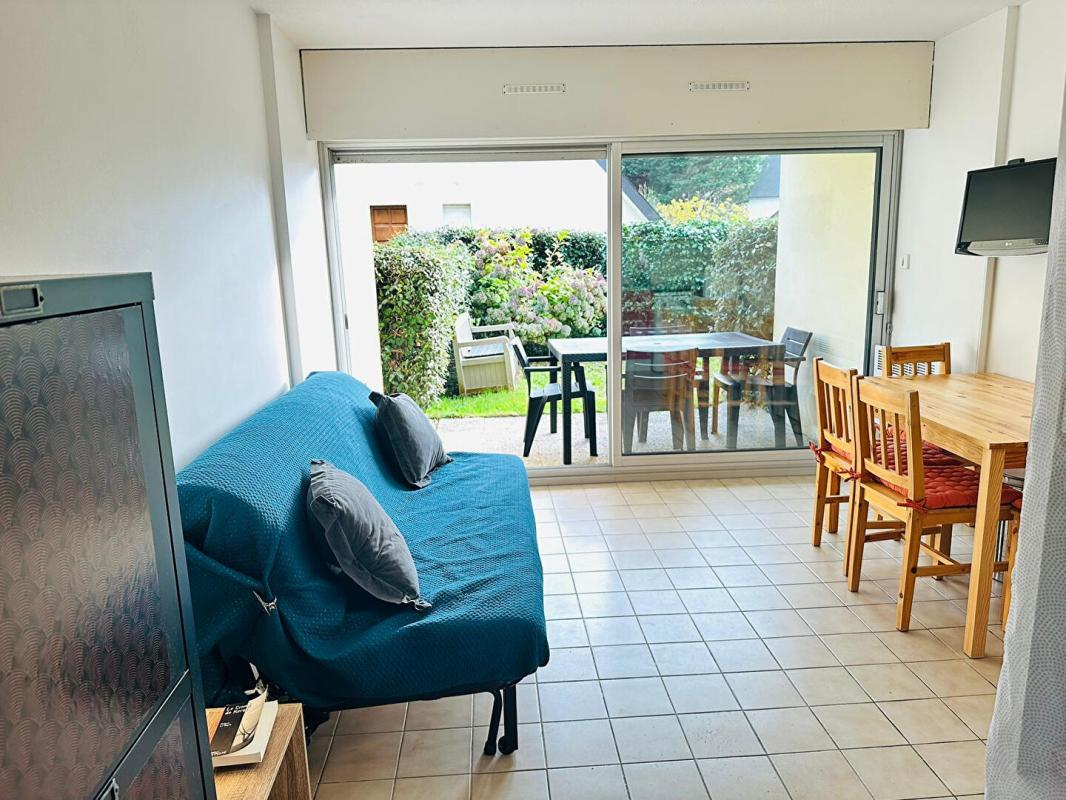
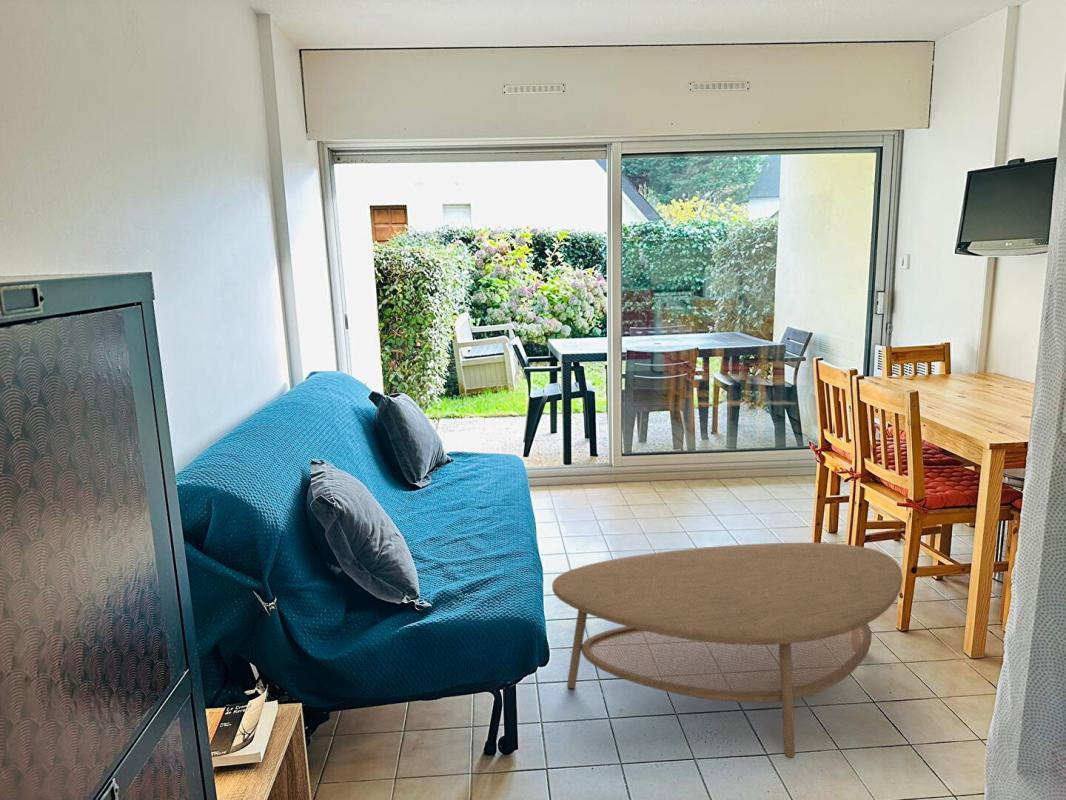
+ coffee table (743, 641)
